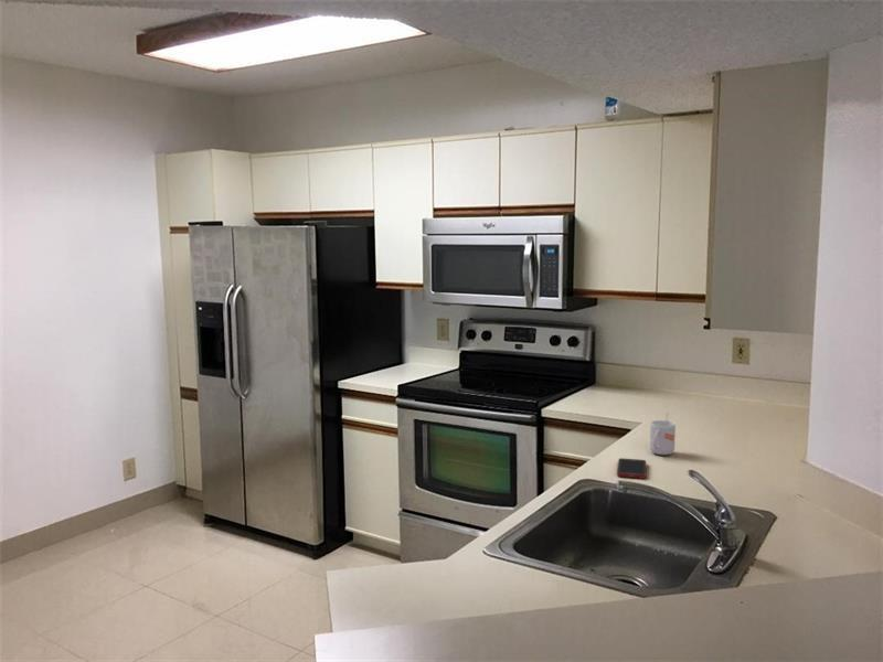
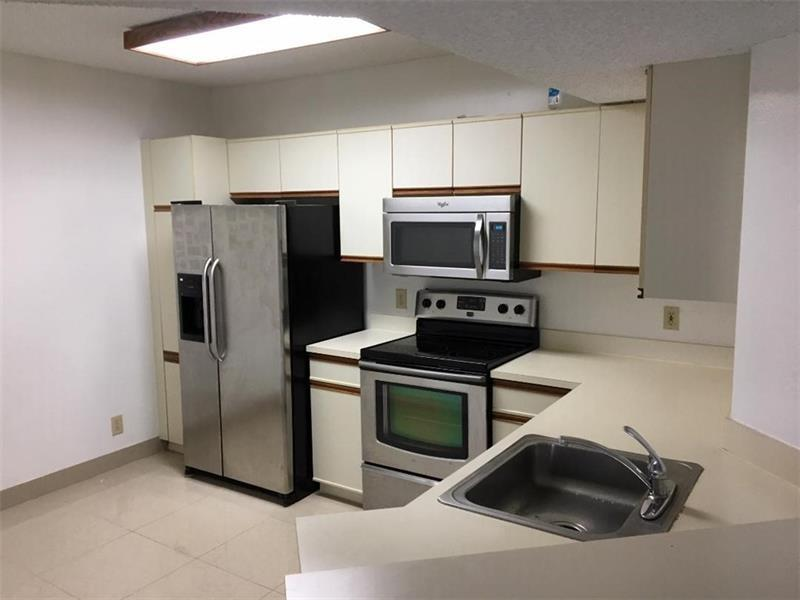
- mug (661, 435)
- cell phone (631, 468)
